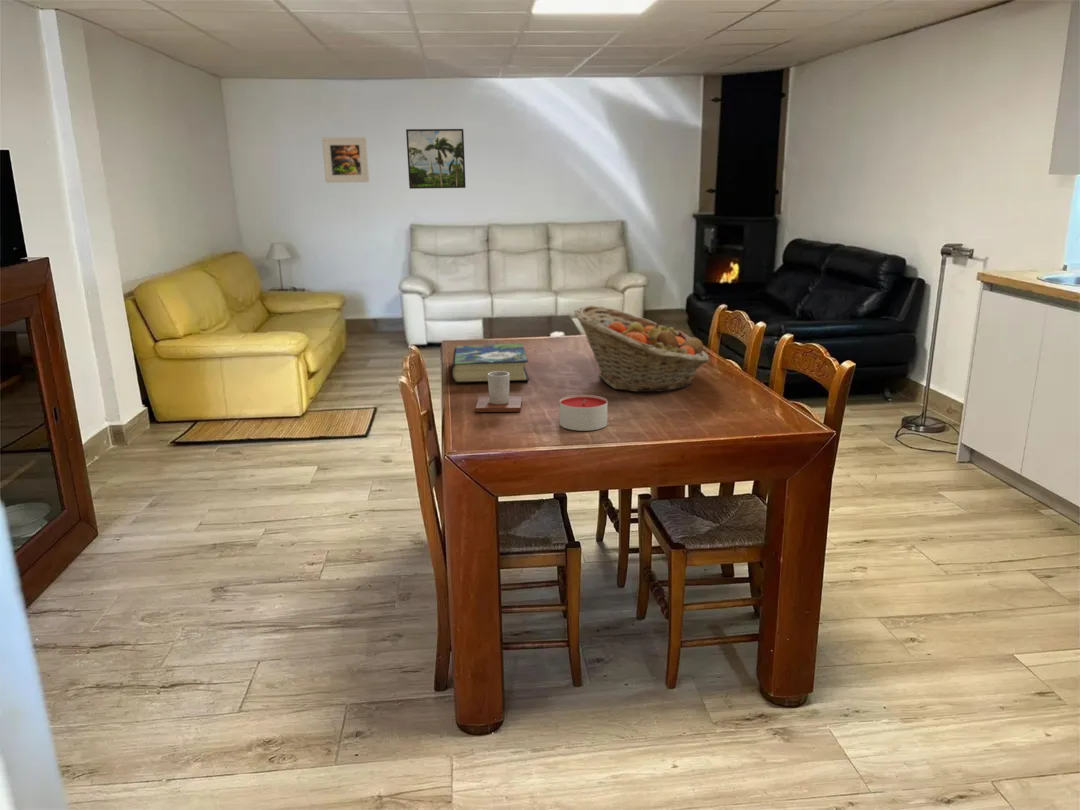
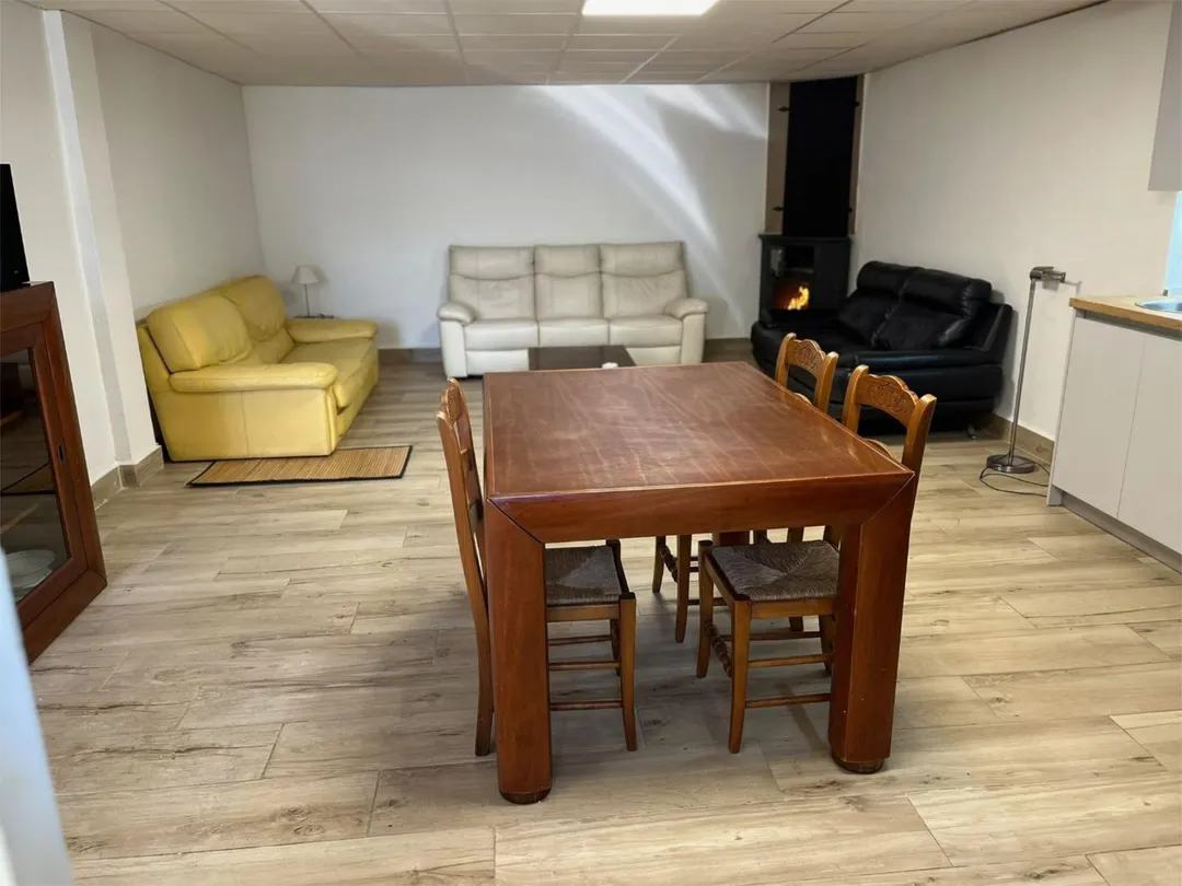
- candle (583, 411)
- book (489, 362)
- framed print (345, 160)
- fruit basket (640, 344)
- mug (499, 389)
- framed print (436, 159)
